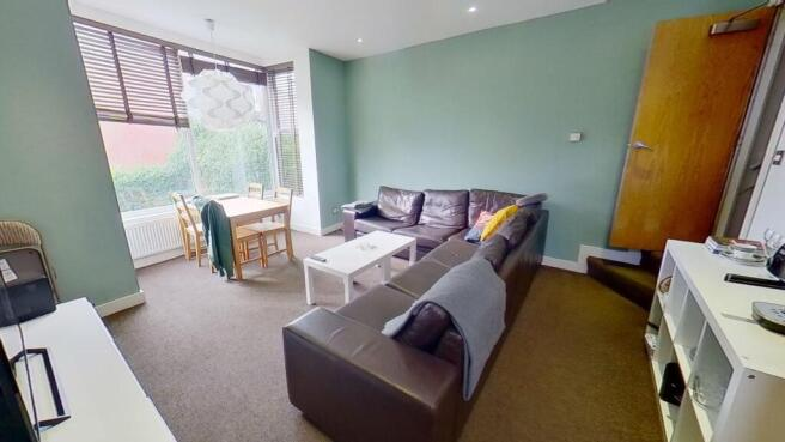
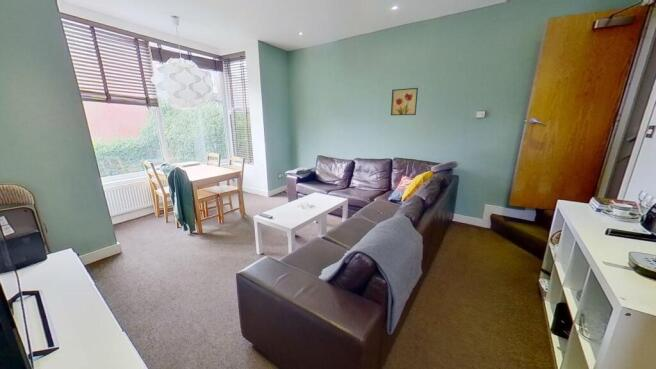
+ wall art (404, 102)
